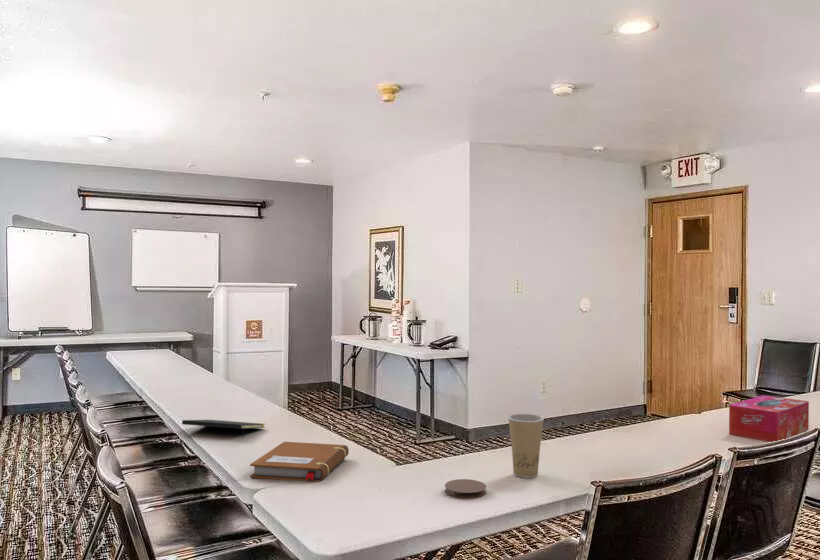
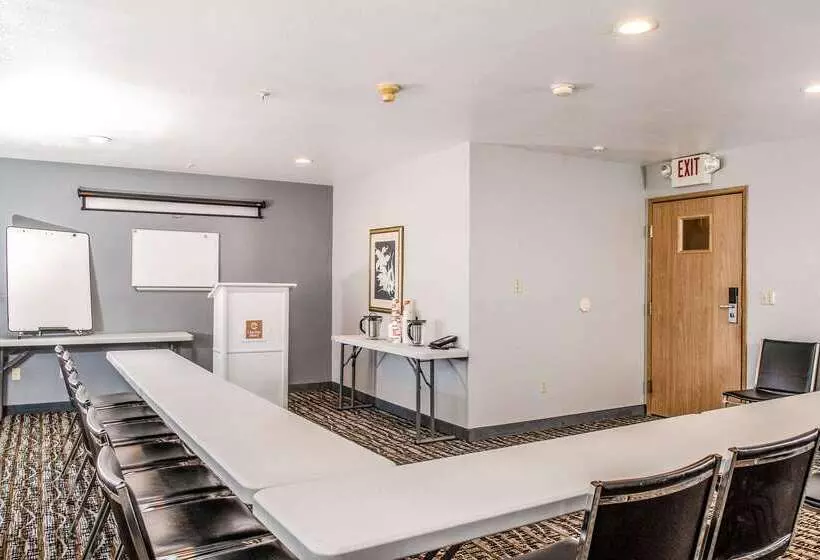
- paper cup (525, 445)
- tissue box (769, 417)
- notebook (301, 461)
- notepad (224, 424)
- coaster (465, 488)
